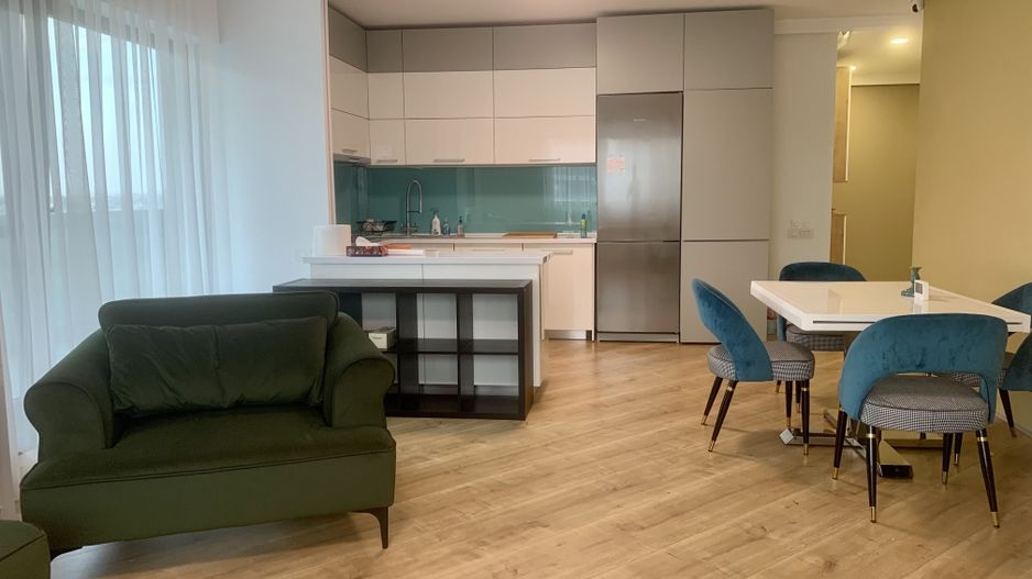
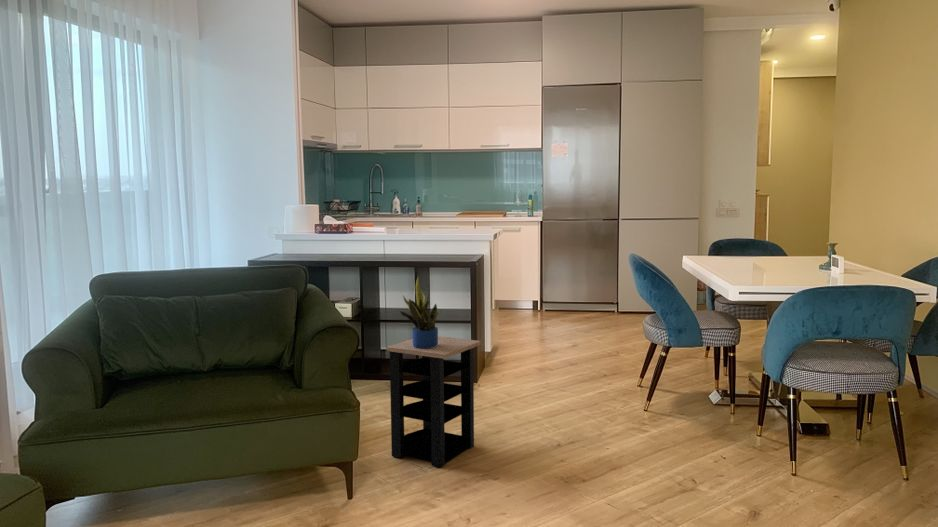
+ potted plant (419, 311)
+ side table (433, 398)
